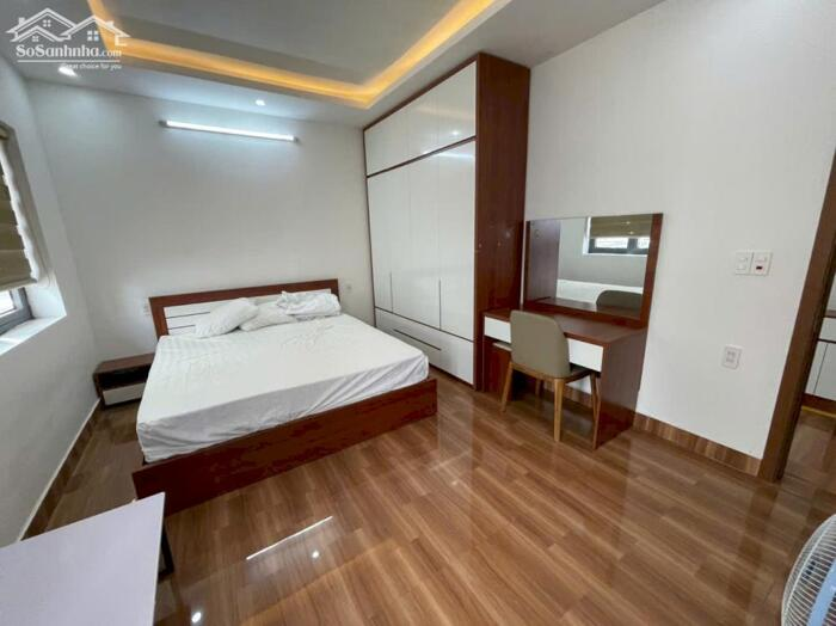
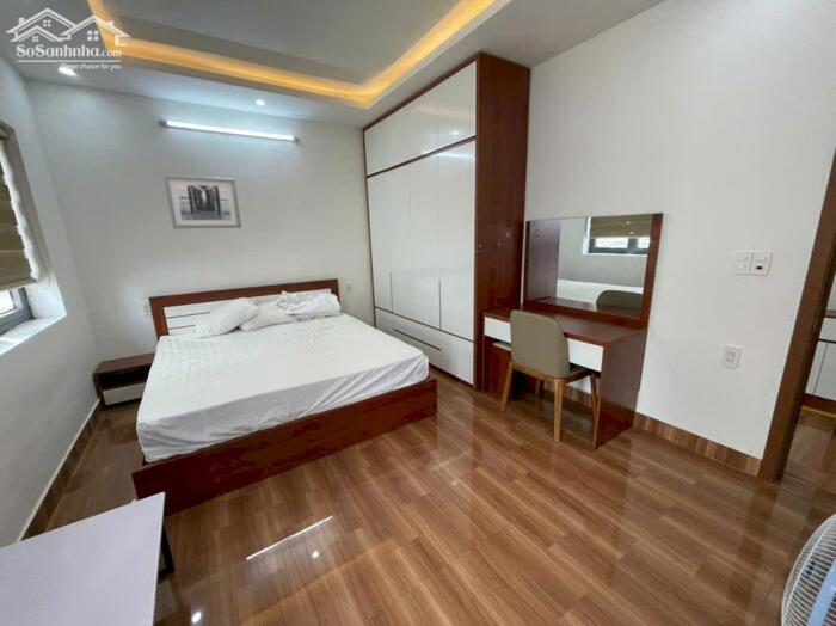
+ wall art (204, 202)
